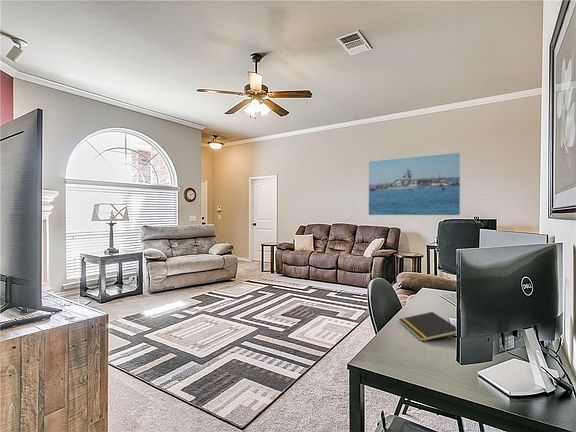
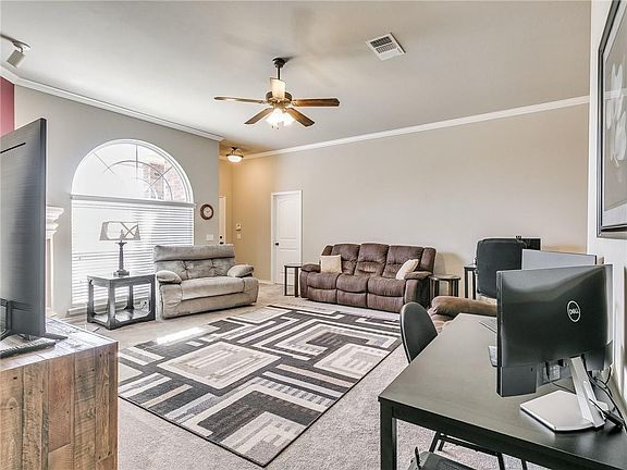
- notepad (427, 325)
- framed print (411, 186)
